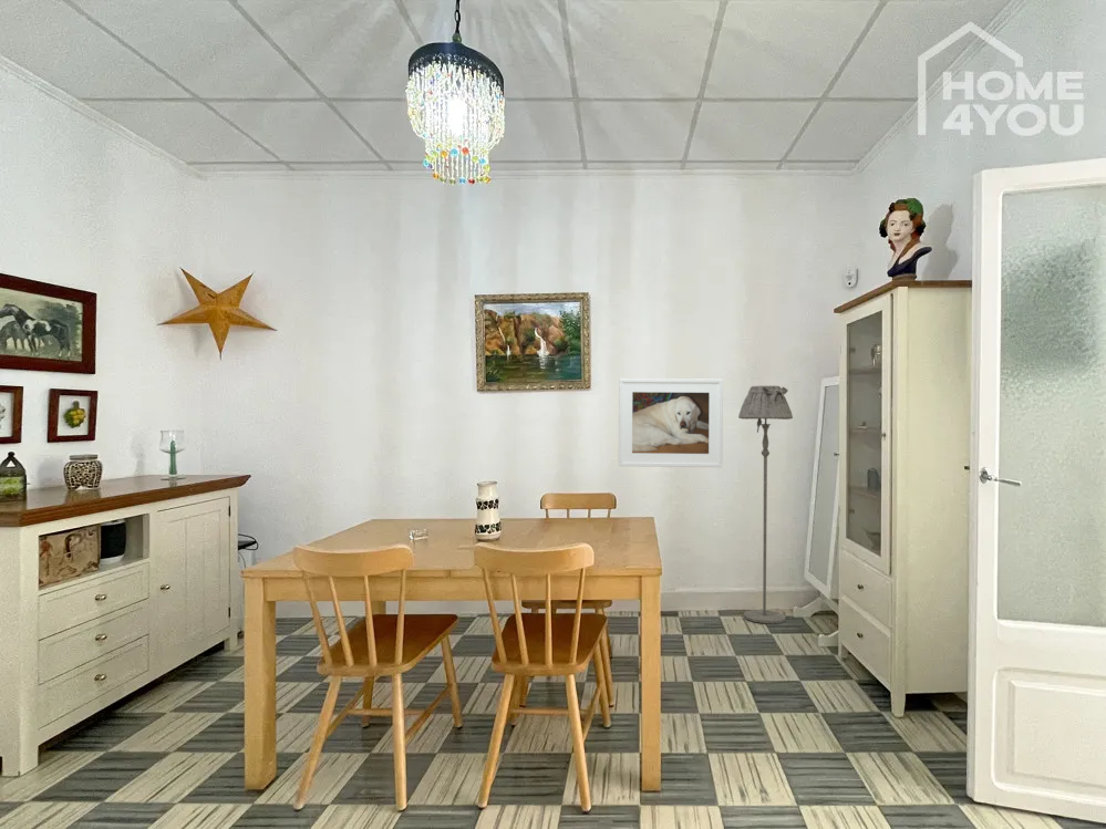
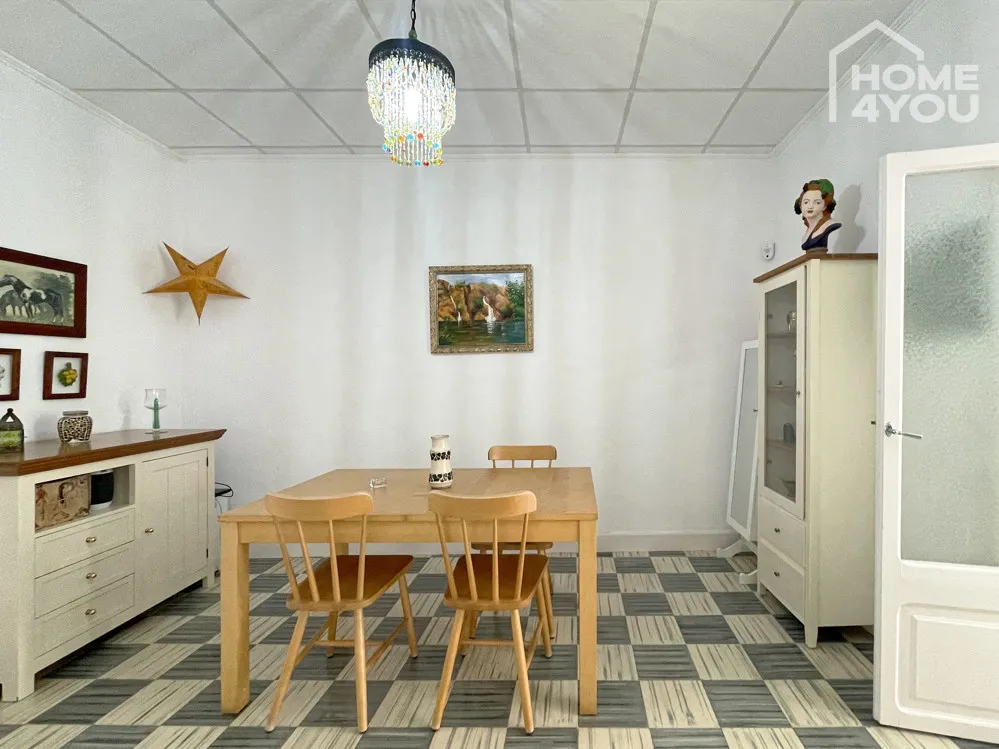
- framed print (670, 423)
- floor lamp (764, 501)
